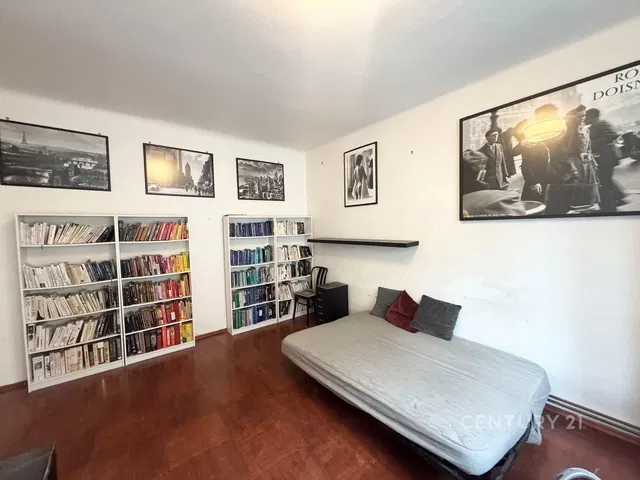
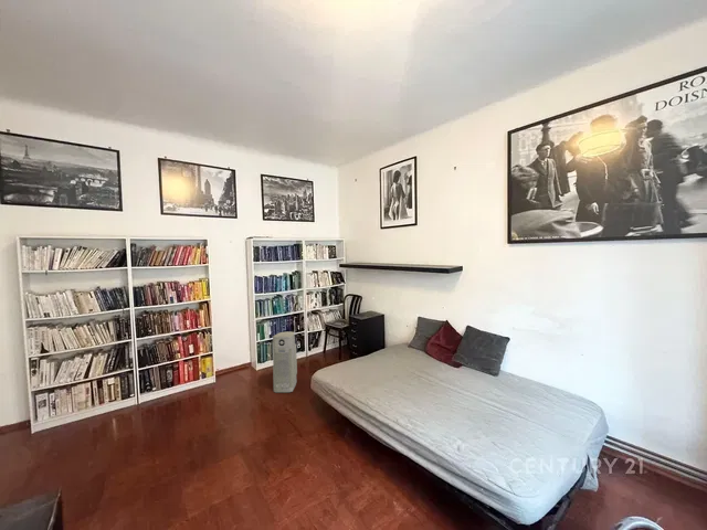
+ air purifier (285, 359)
